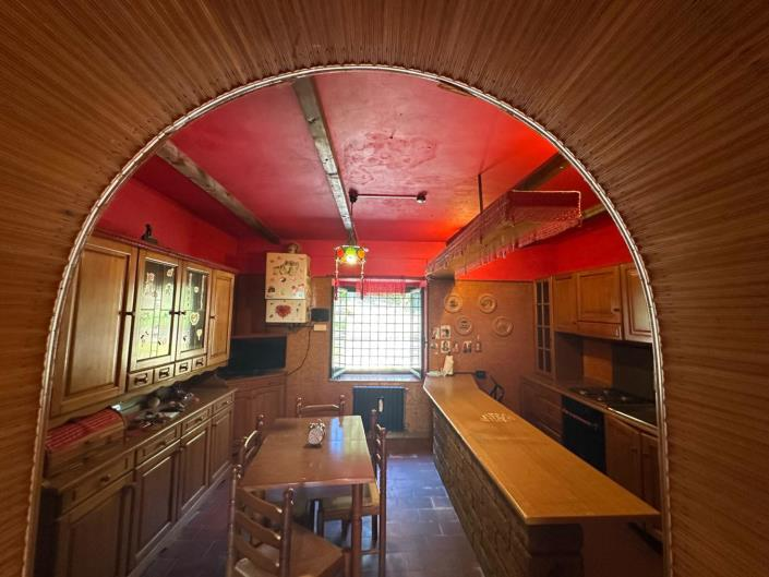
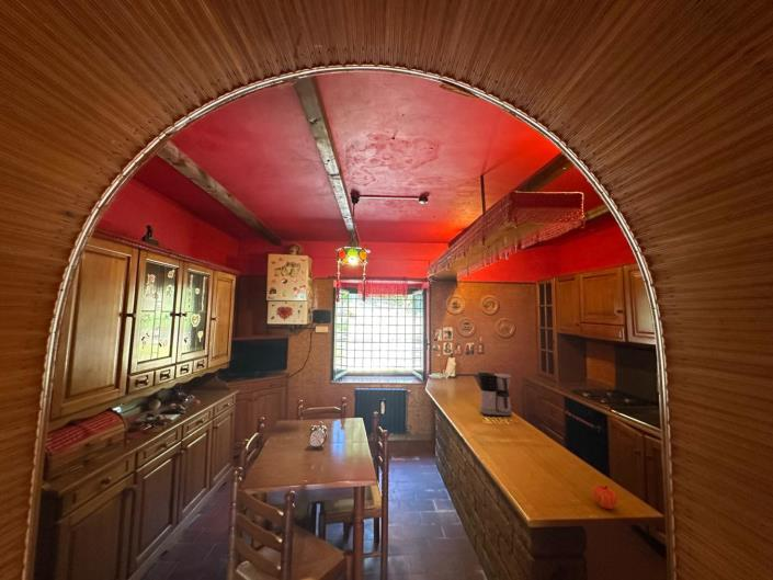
+ coffee maker (495, 394)
+ fruit (605, 496)
